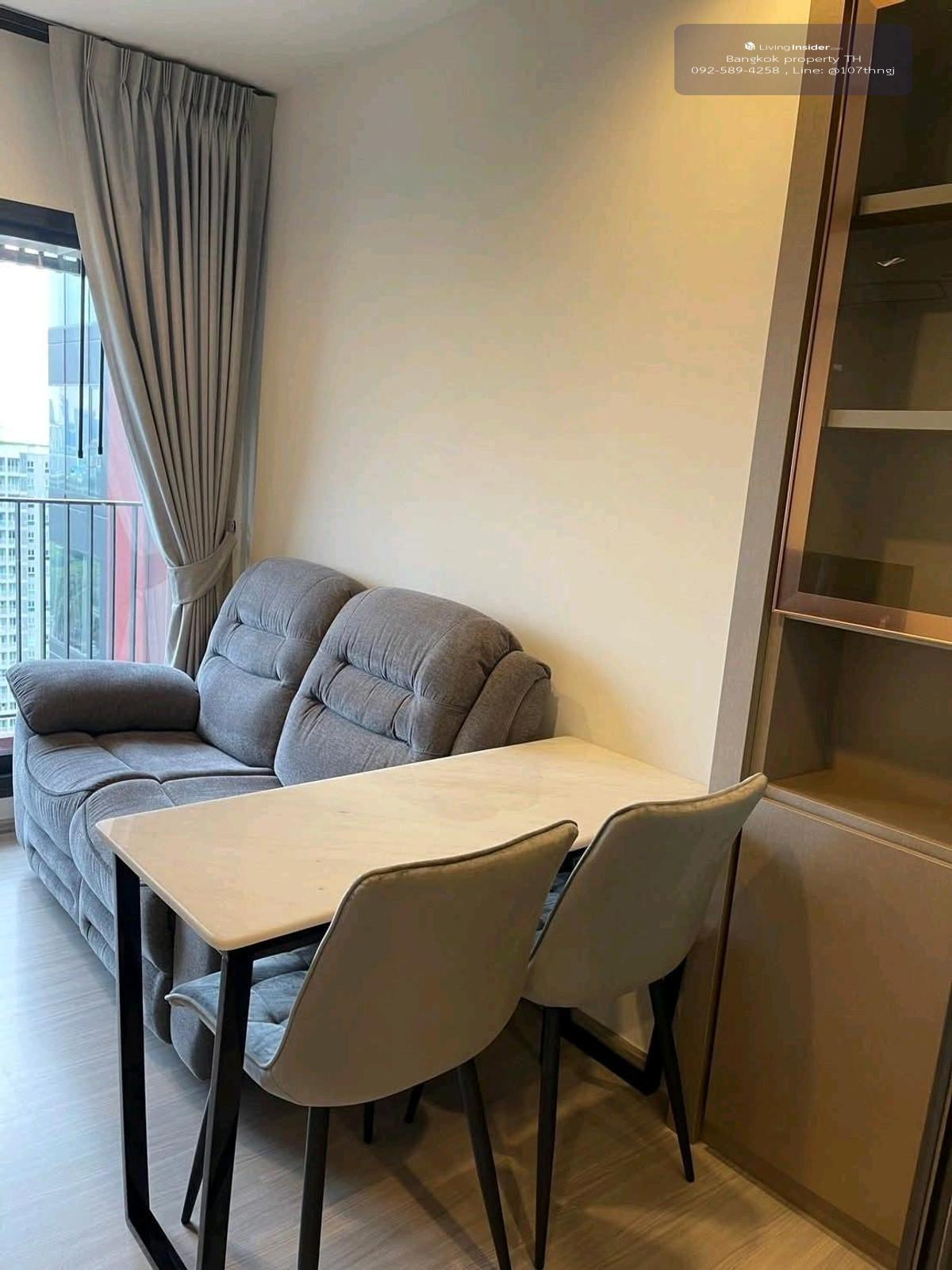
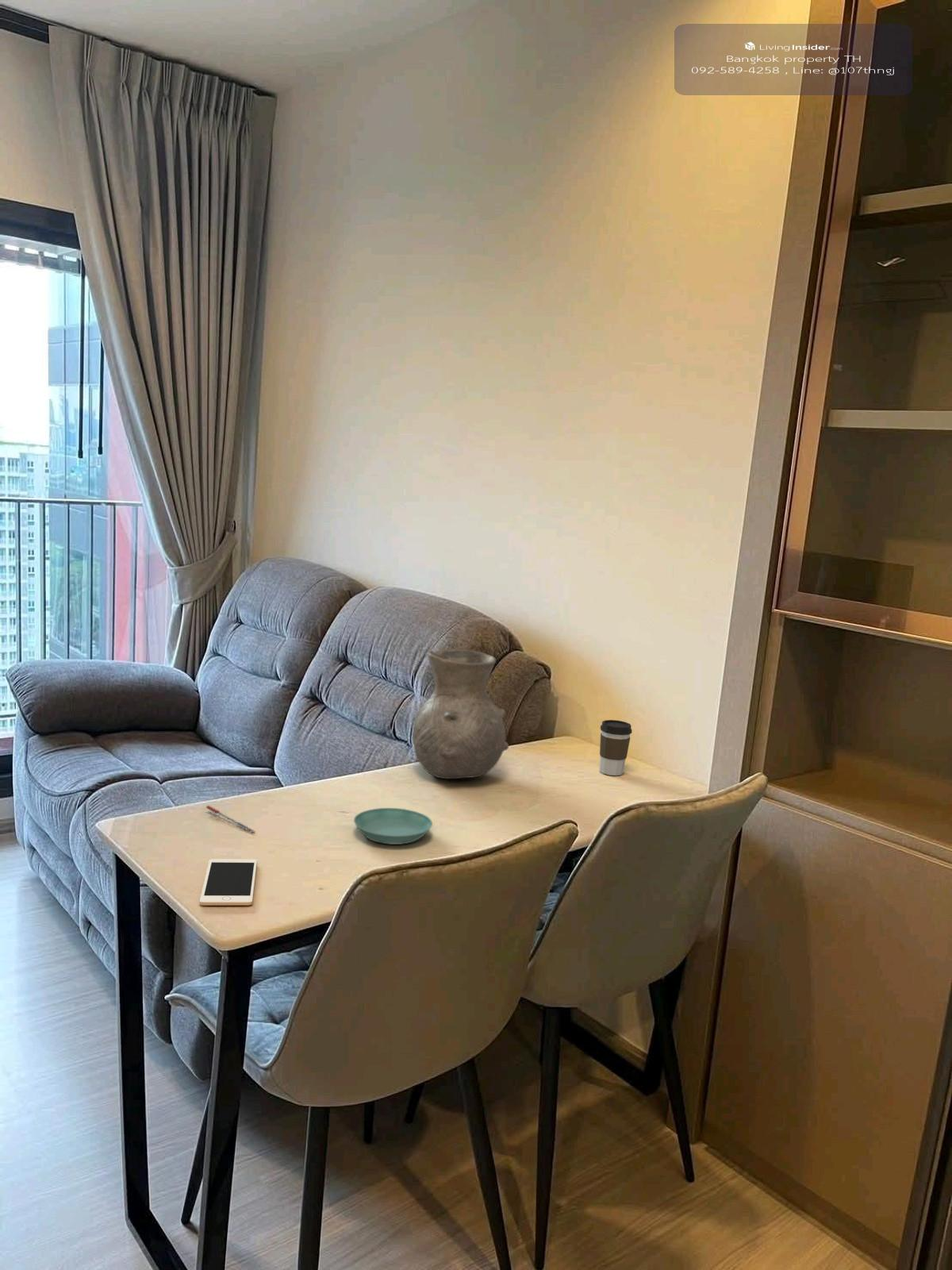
+ coffee cup (613, 748)
+ vase (461, 715)
+ pen (230, 818)
+ saucer (393, 827)
+ cell phone (229, 881)
